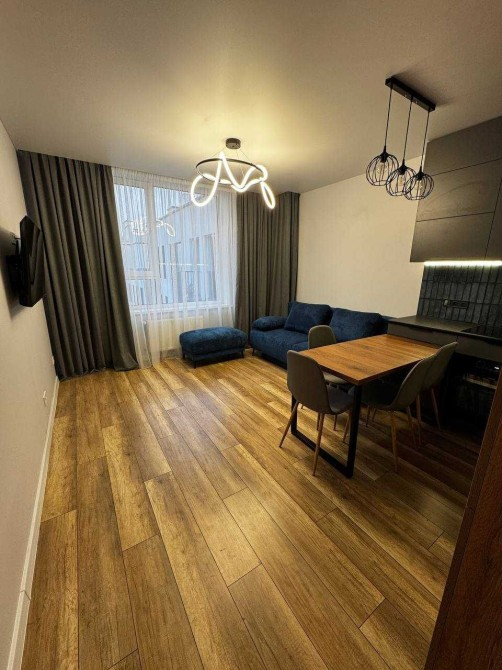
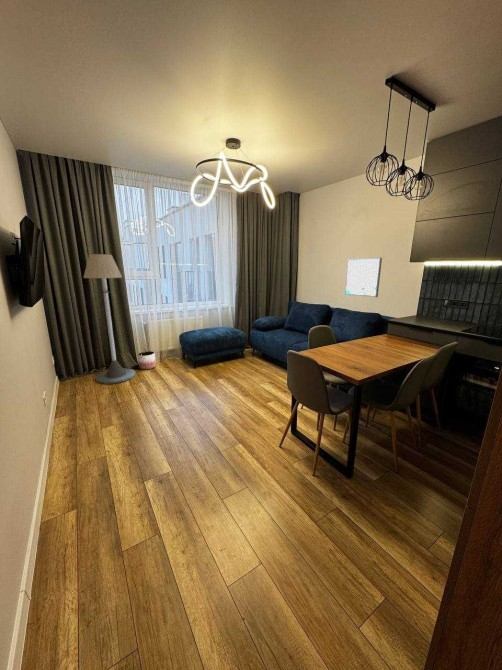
+ wall art (362, 277)
+ planter (147, 360)
+ floor lamp (108, 318)
